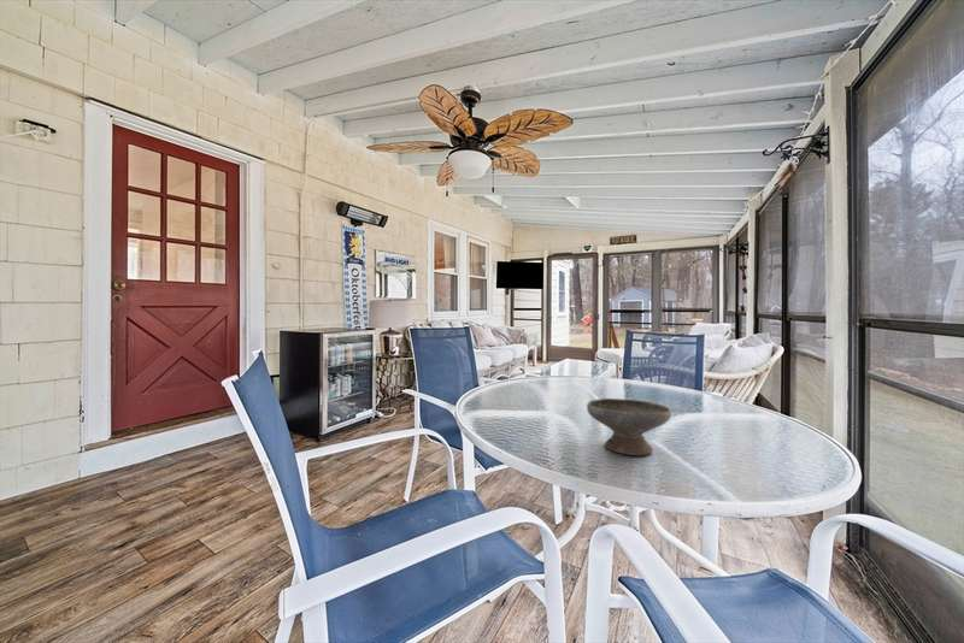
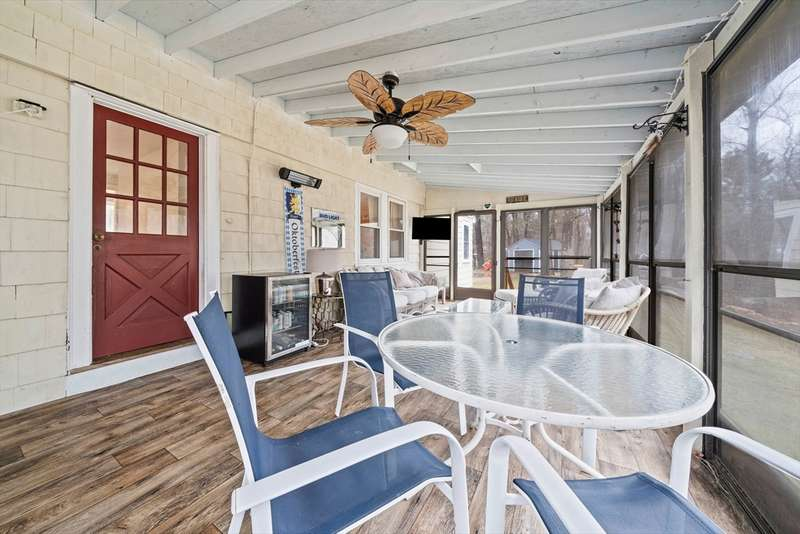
- bowl (627, 425)
